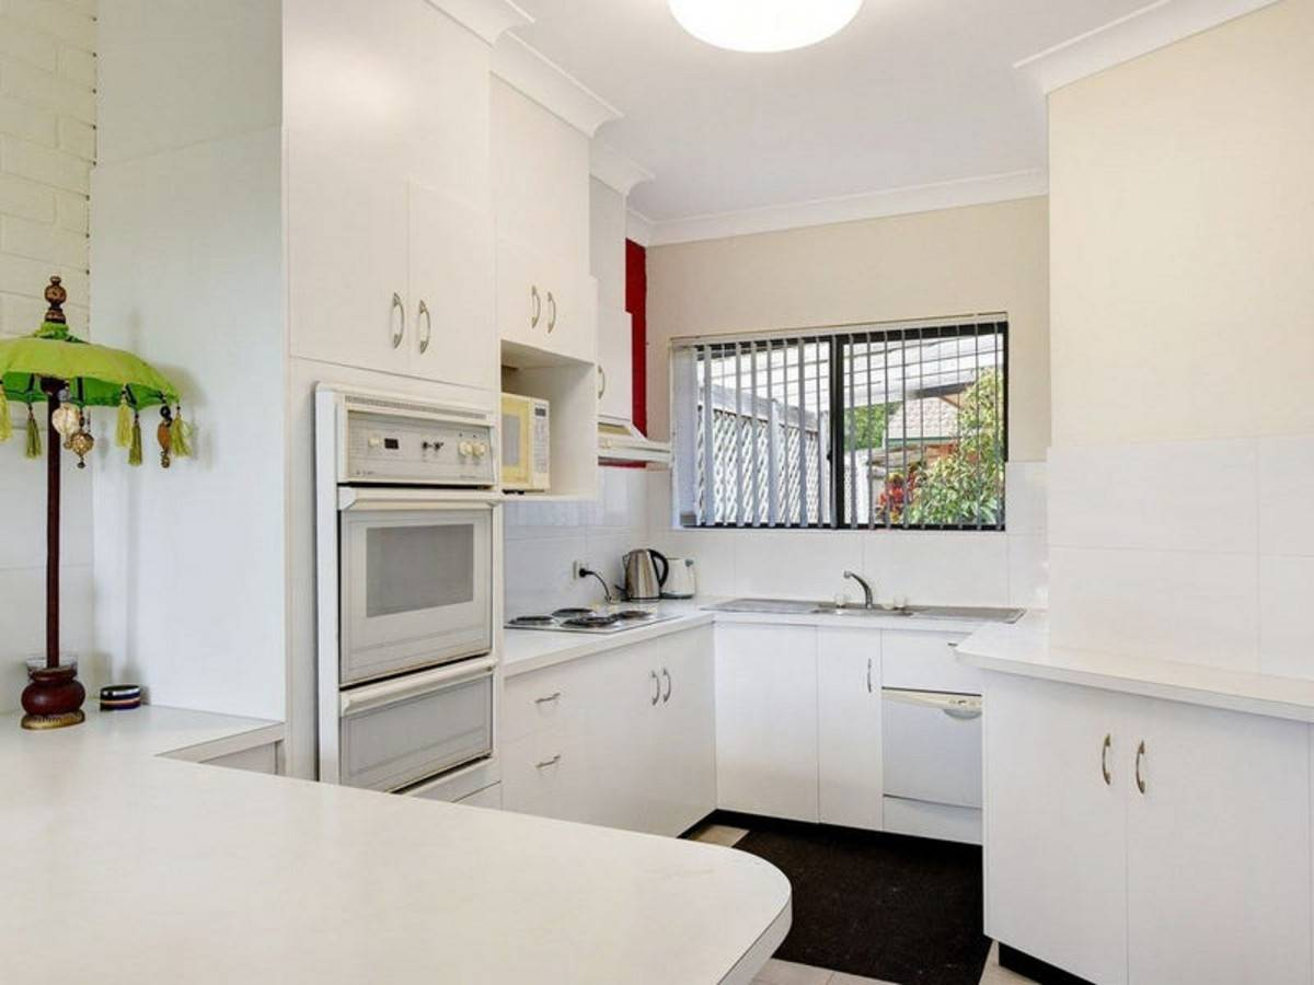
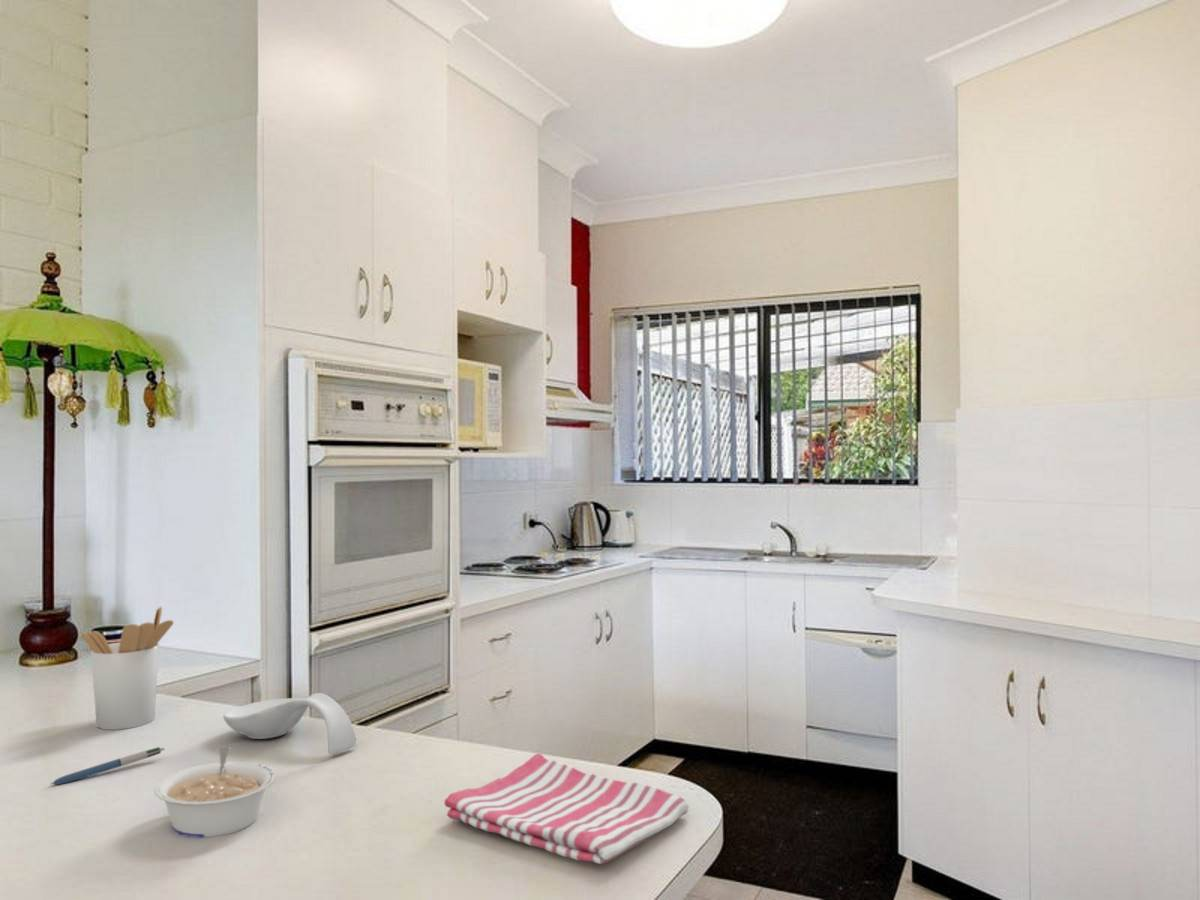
+ utensil holder (133, 668)
+ pen (109, 764)
+ spoon rest (291, 715)
+ legume (213, 796)
+ dish towel (566, 803)
